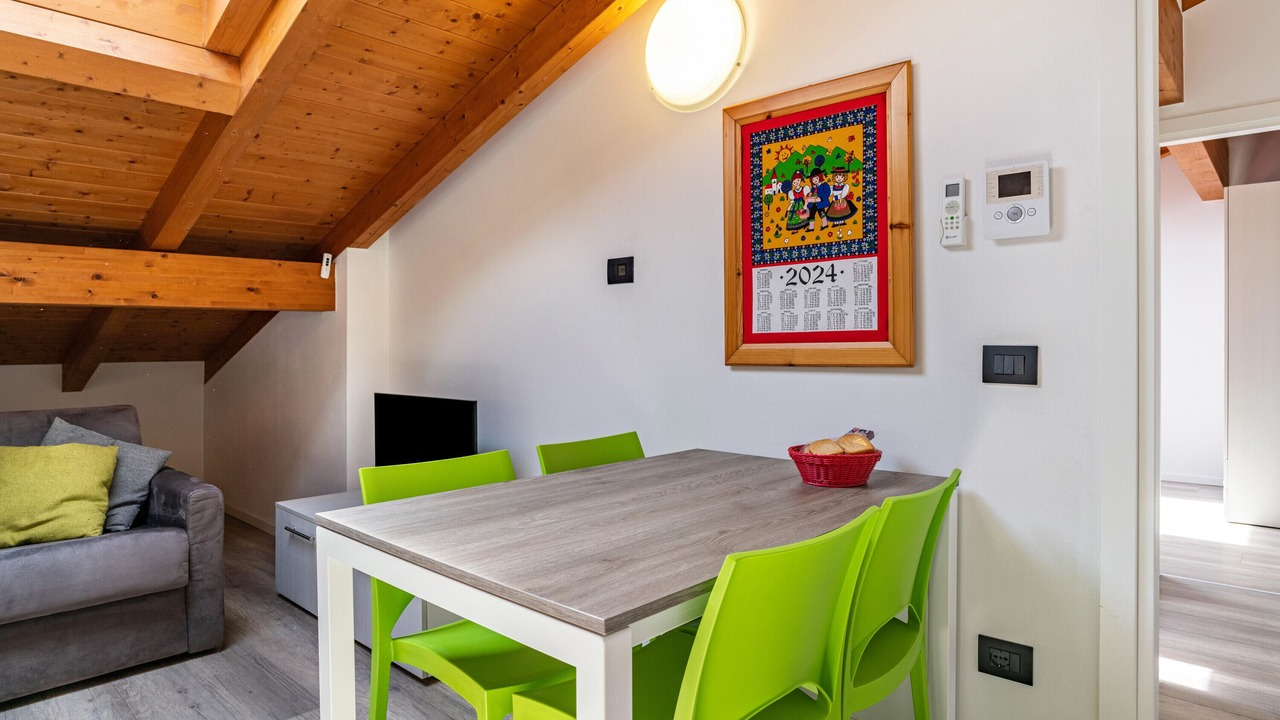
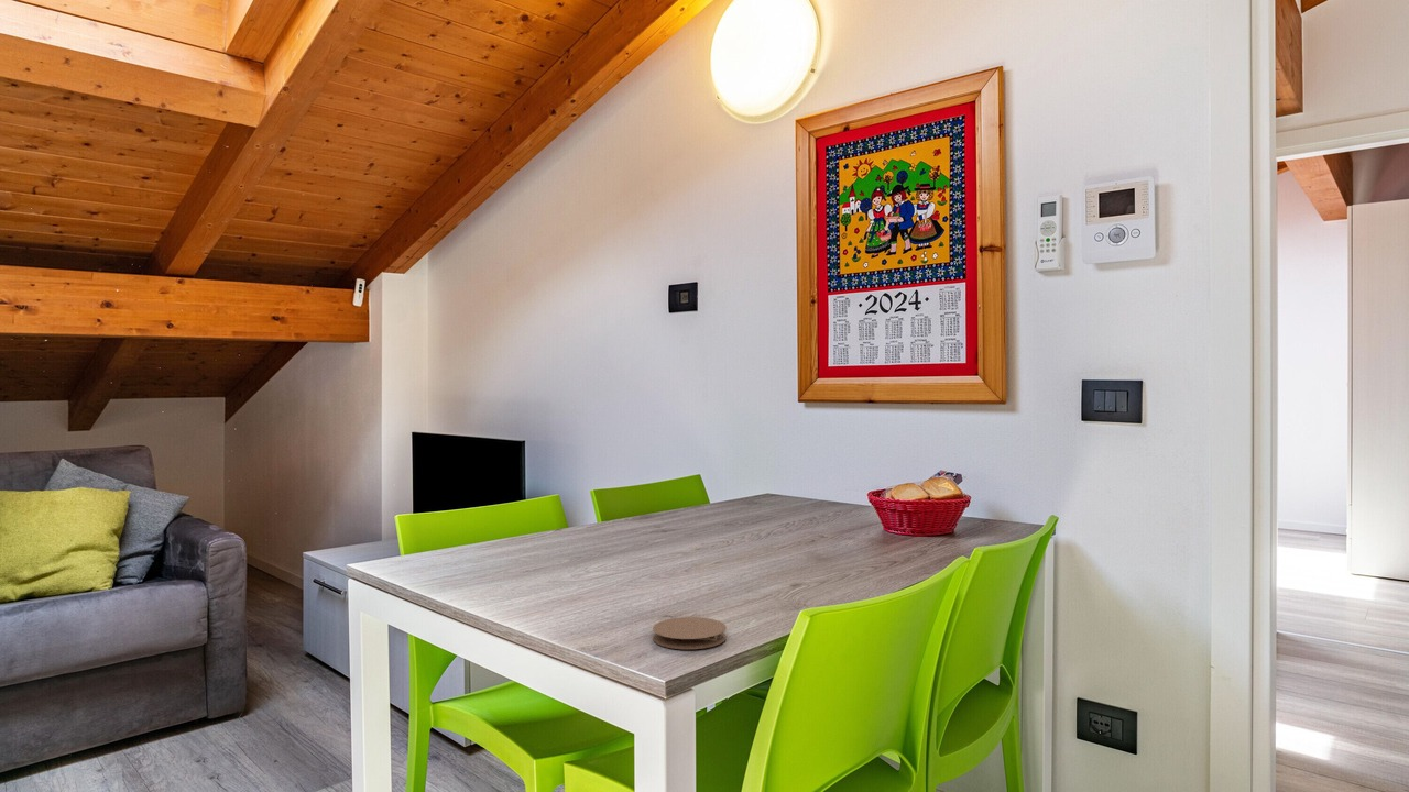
+ coaster (689, 632)
